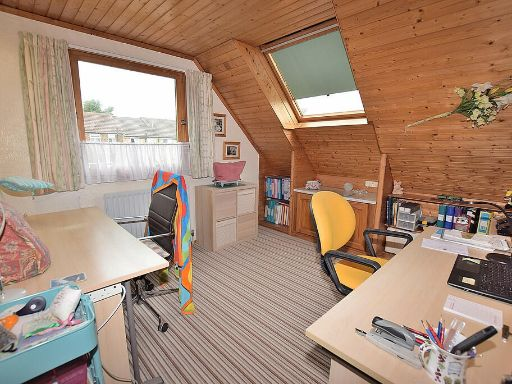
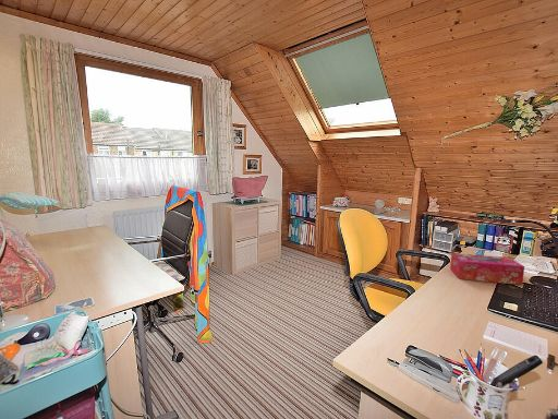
+ tissue box (484, 267)
